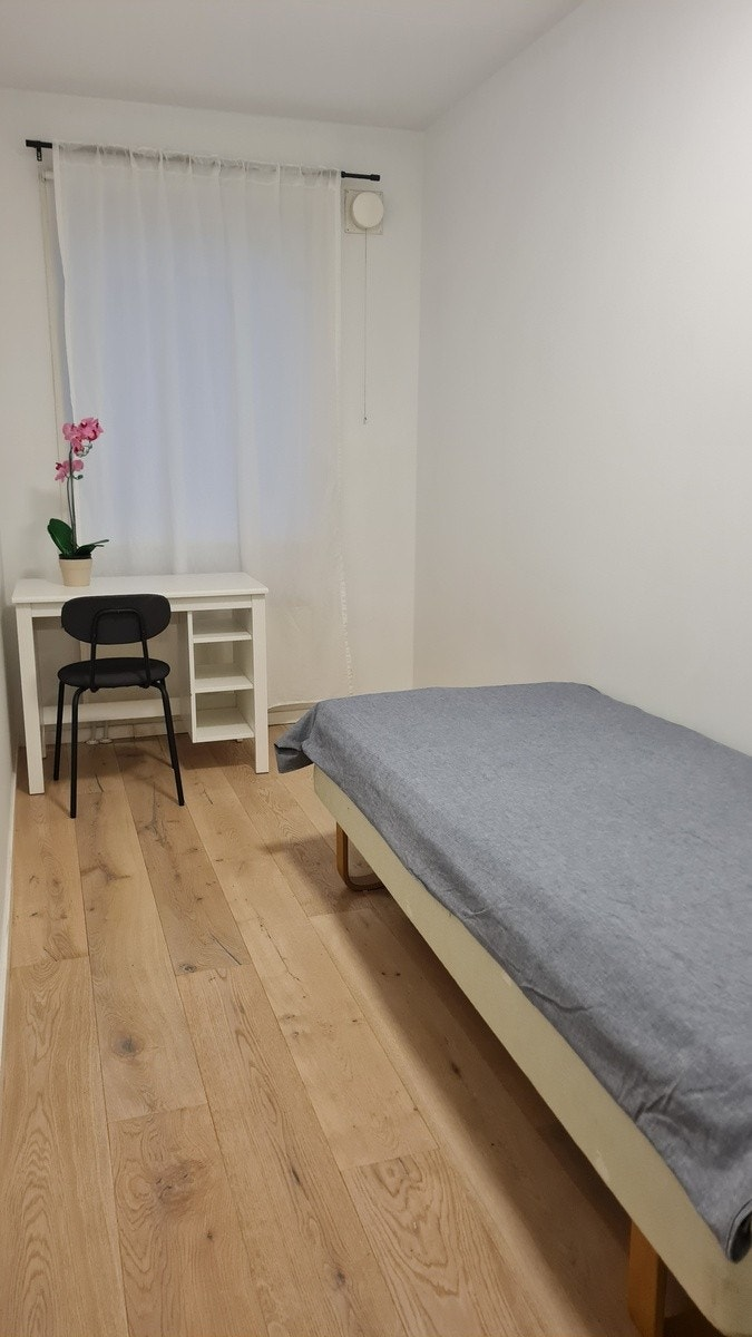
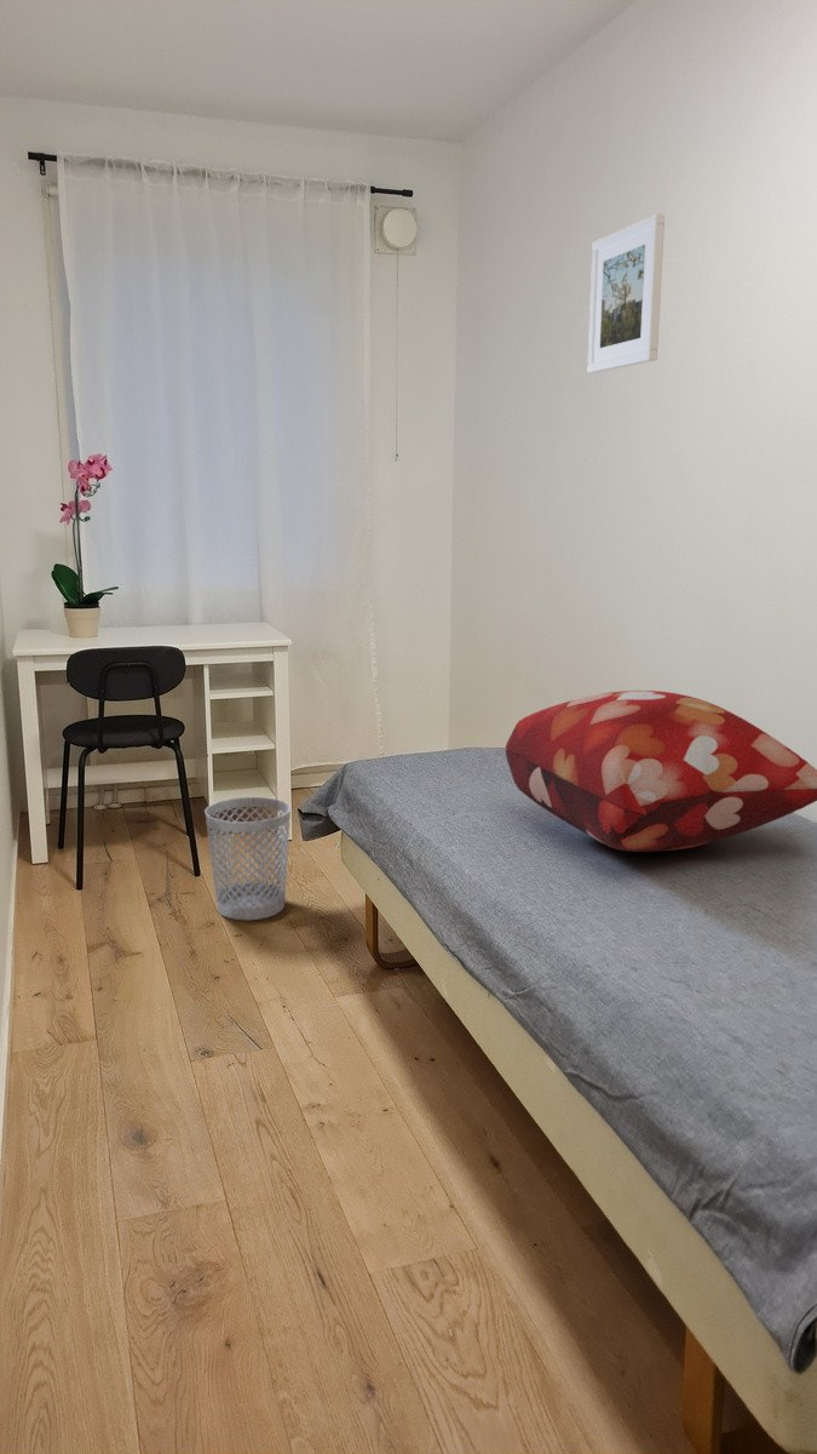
+ wastebasket (249, 858)
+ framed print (623, 298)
+ decorative pillow (657, 767)
